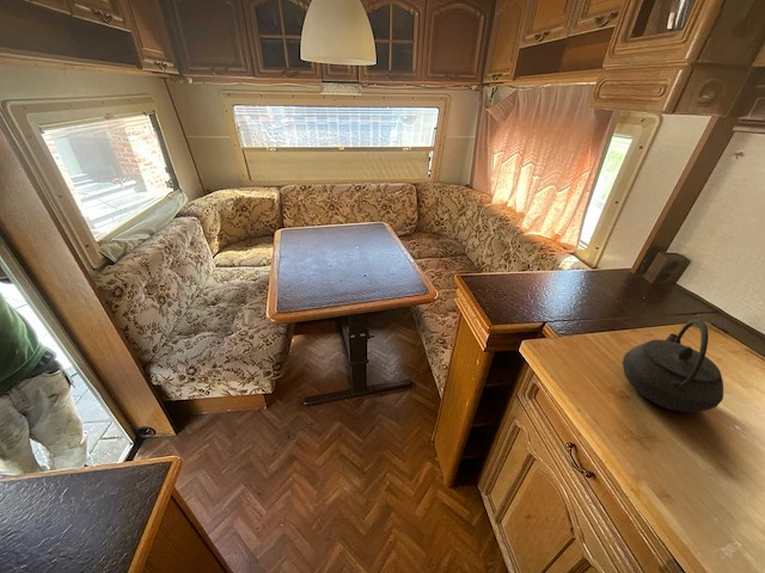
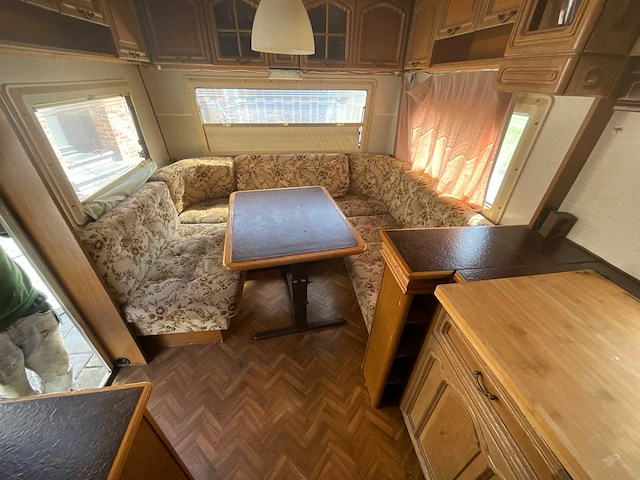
- kettle (679, 357)
